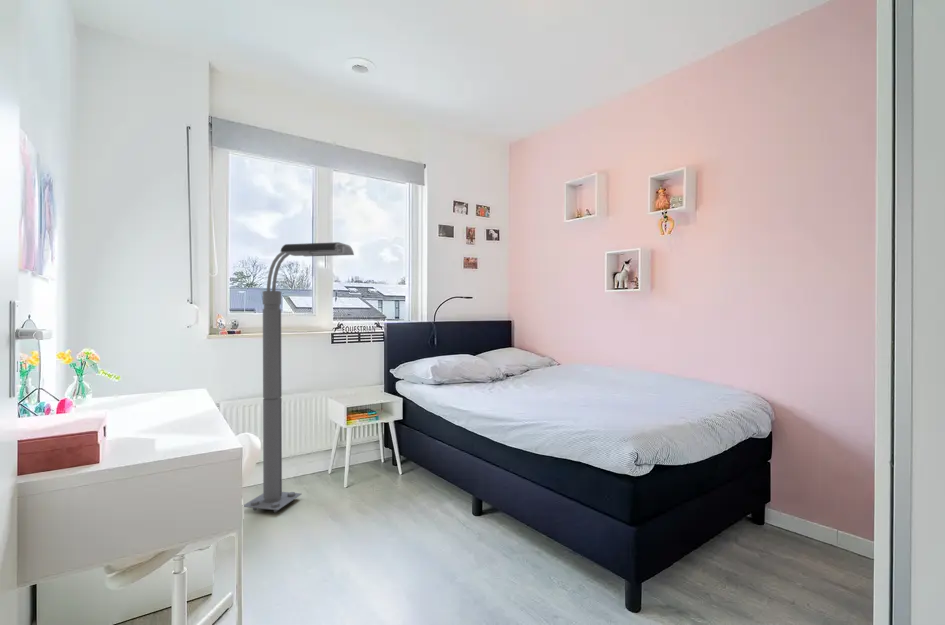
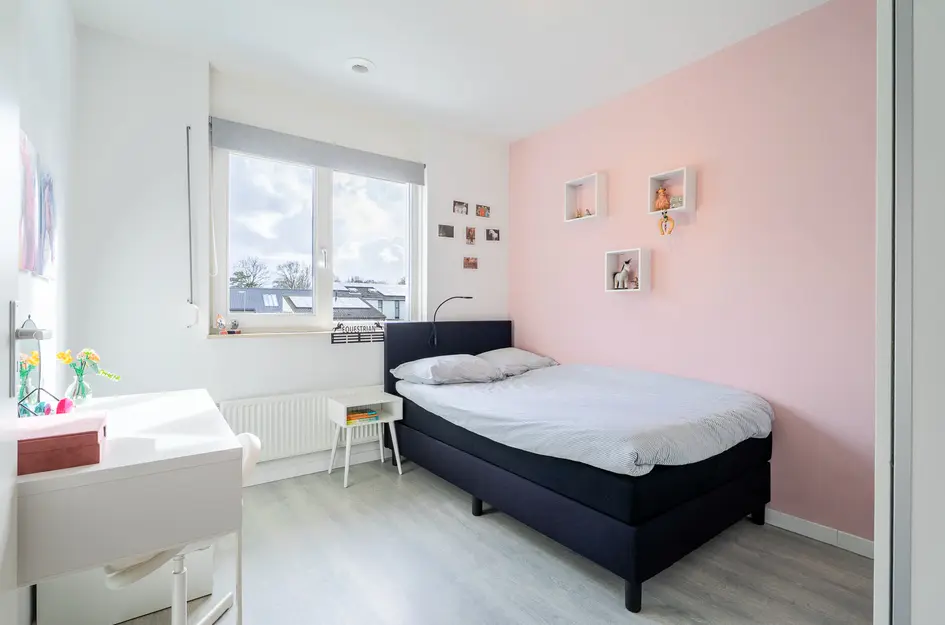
- floor lamp (281, 376)
